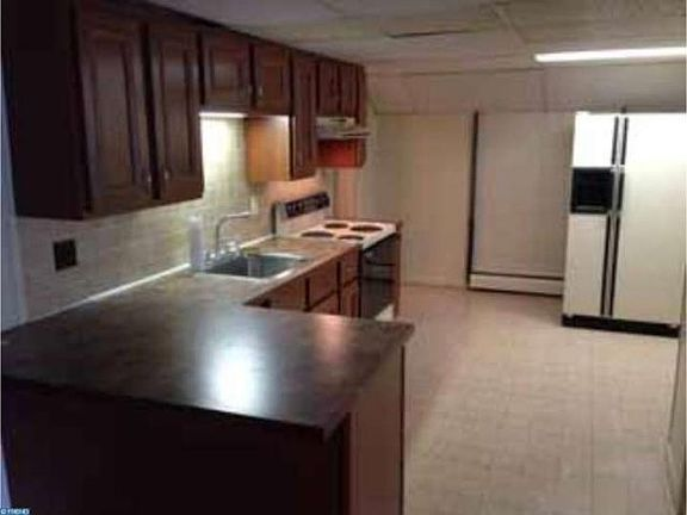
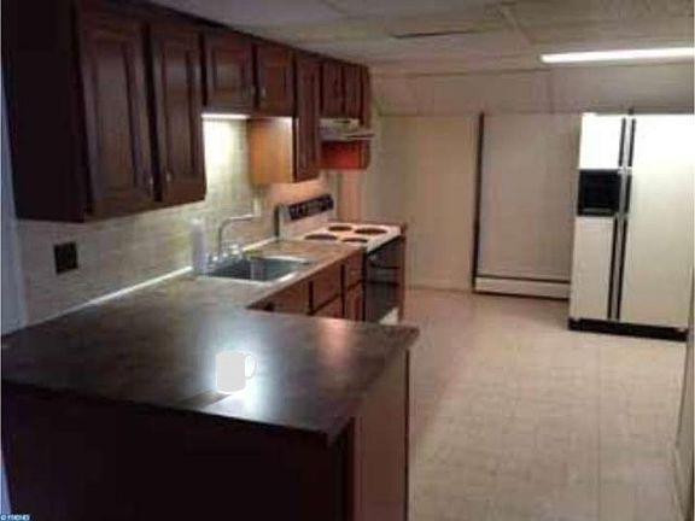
+ mug (238, 369)
